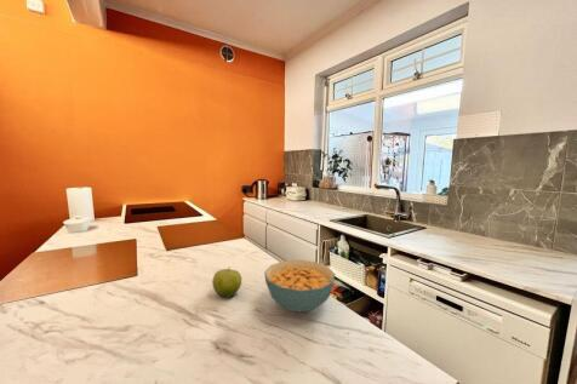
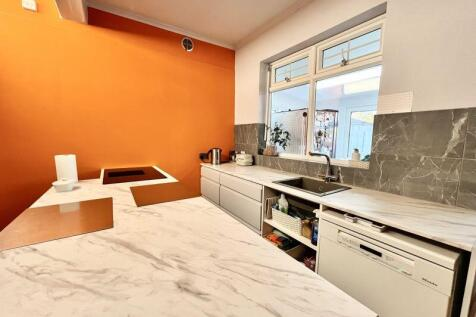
- cereal bowl (298, 288)
- fruit (227, 281)
